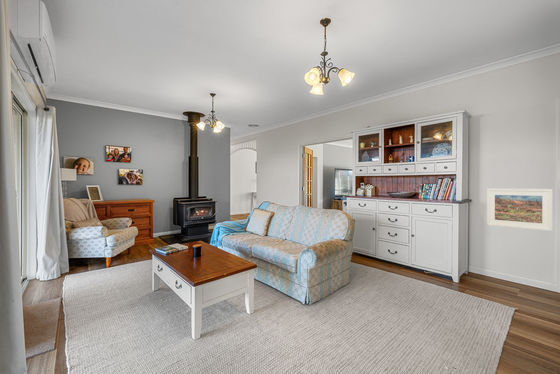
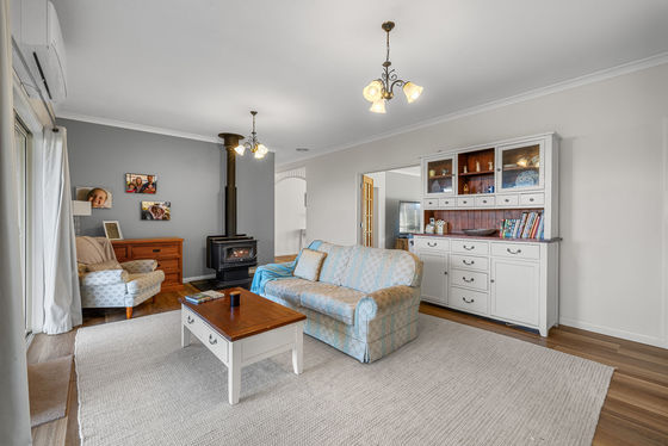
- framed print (517, 208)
